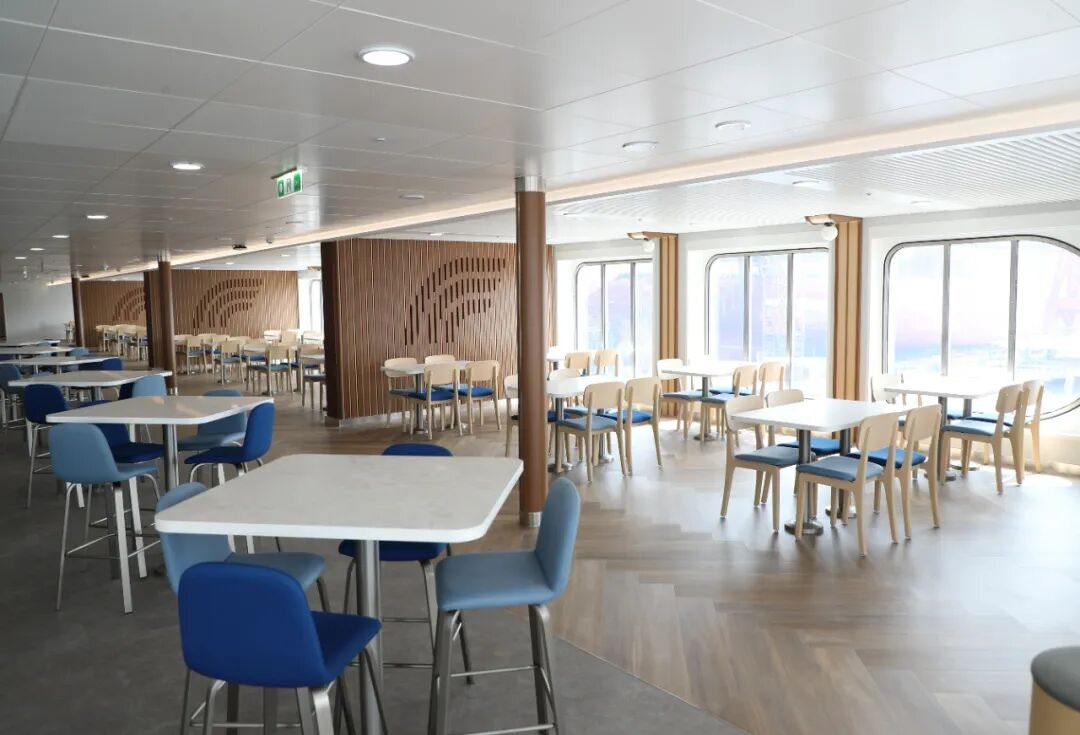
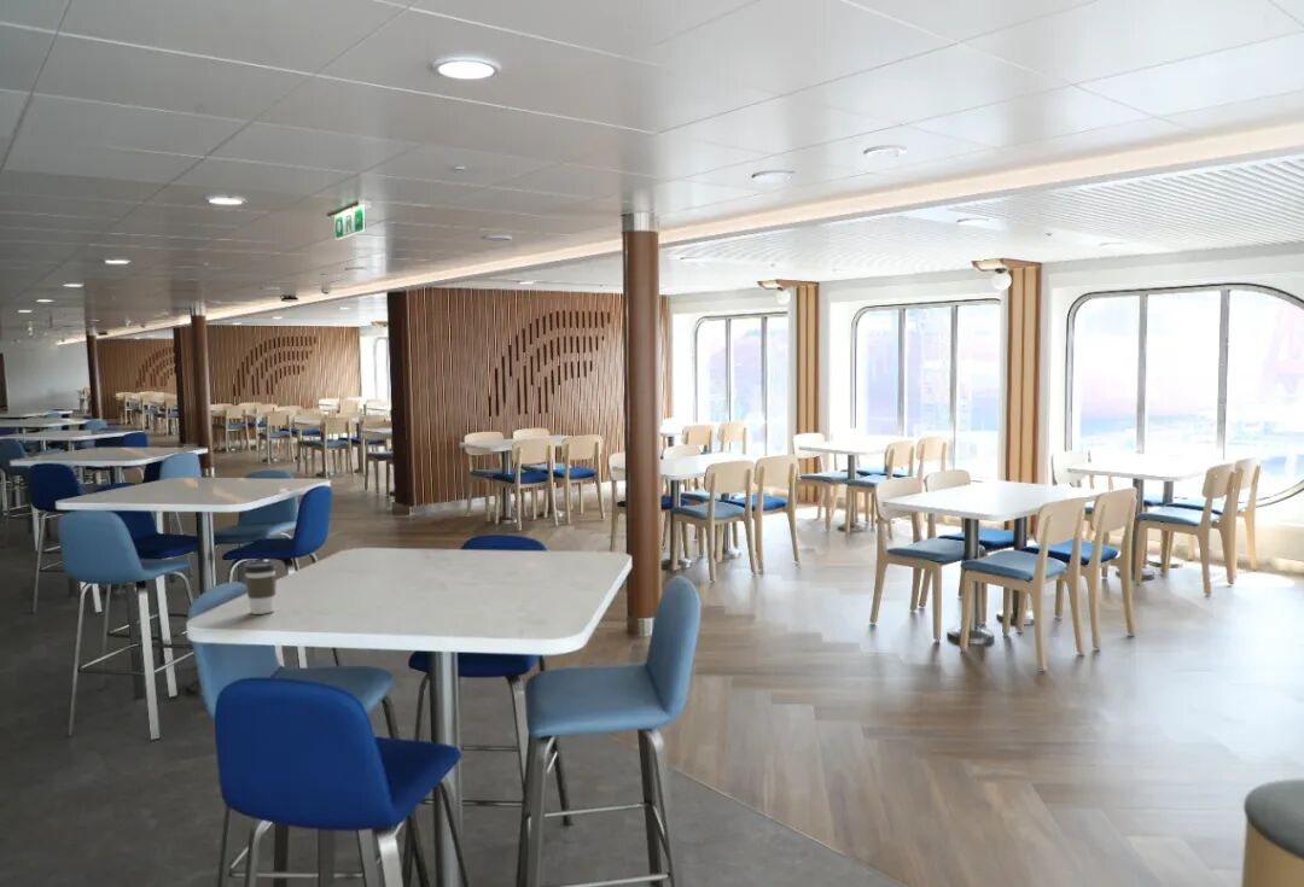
+ coffee cup (261, 587)
